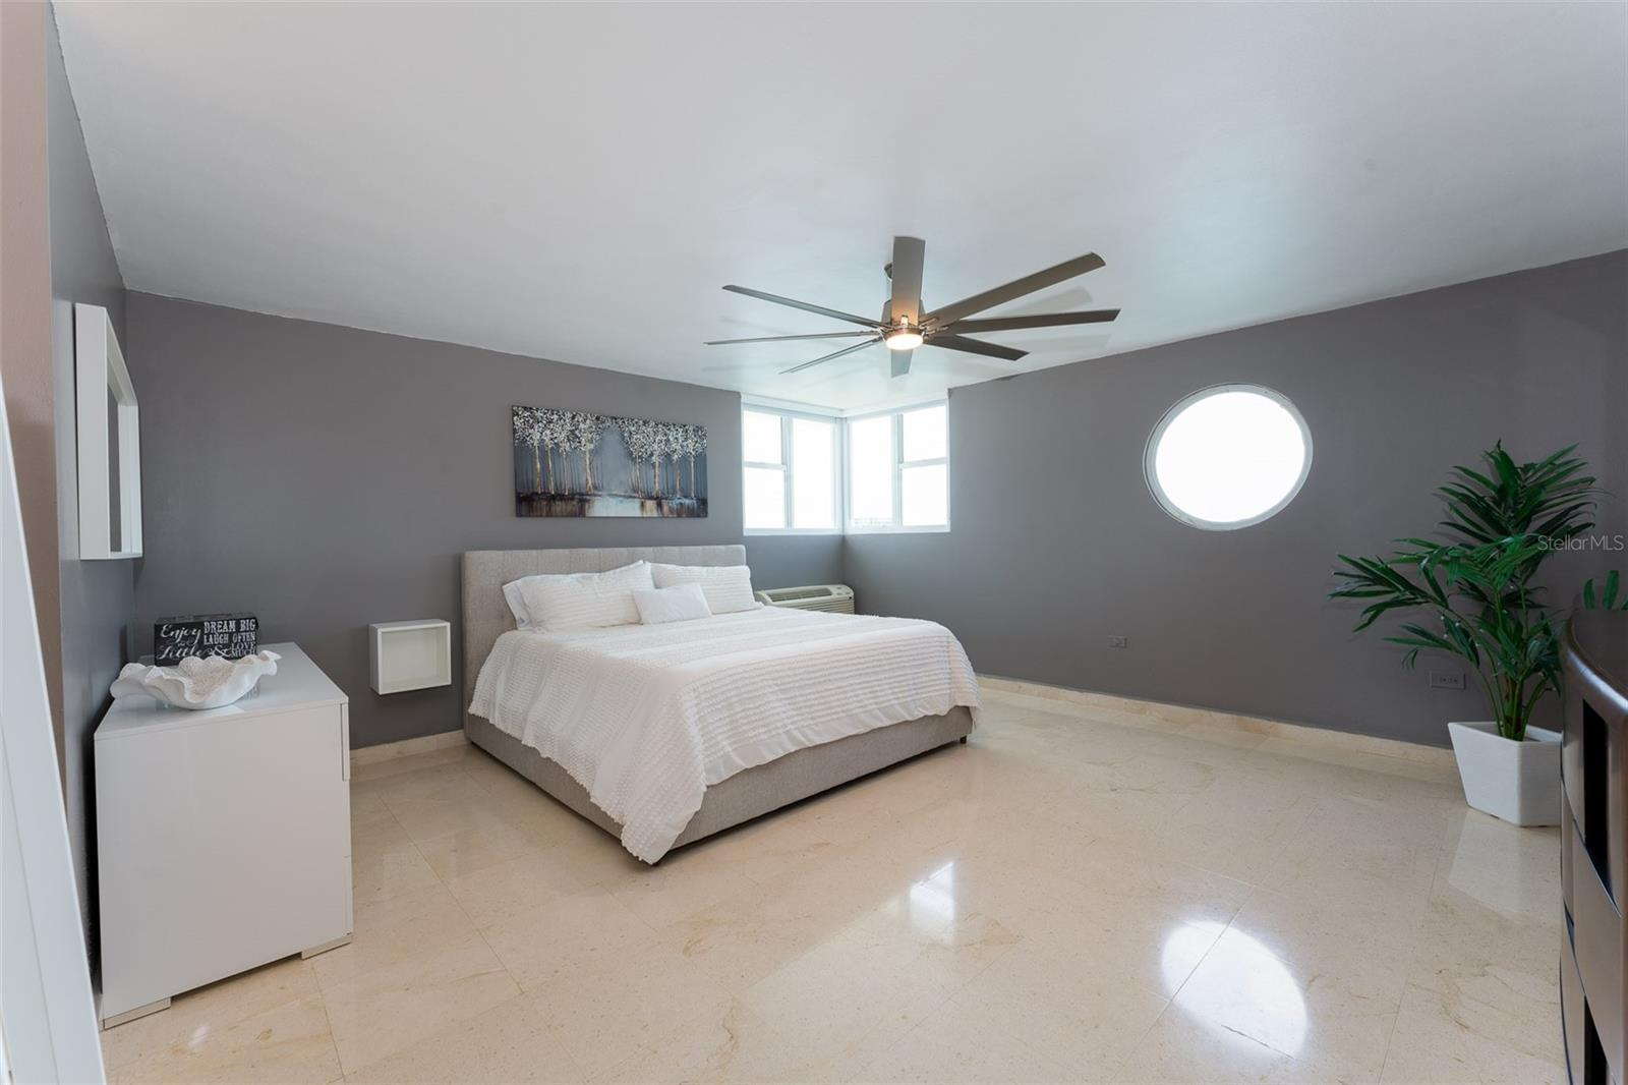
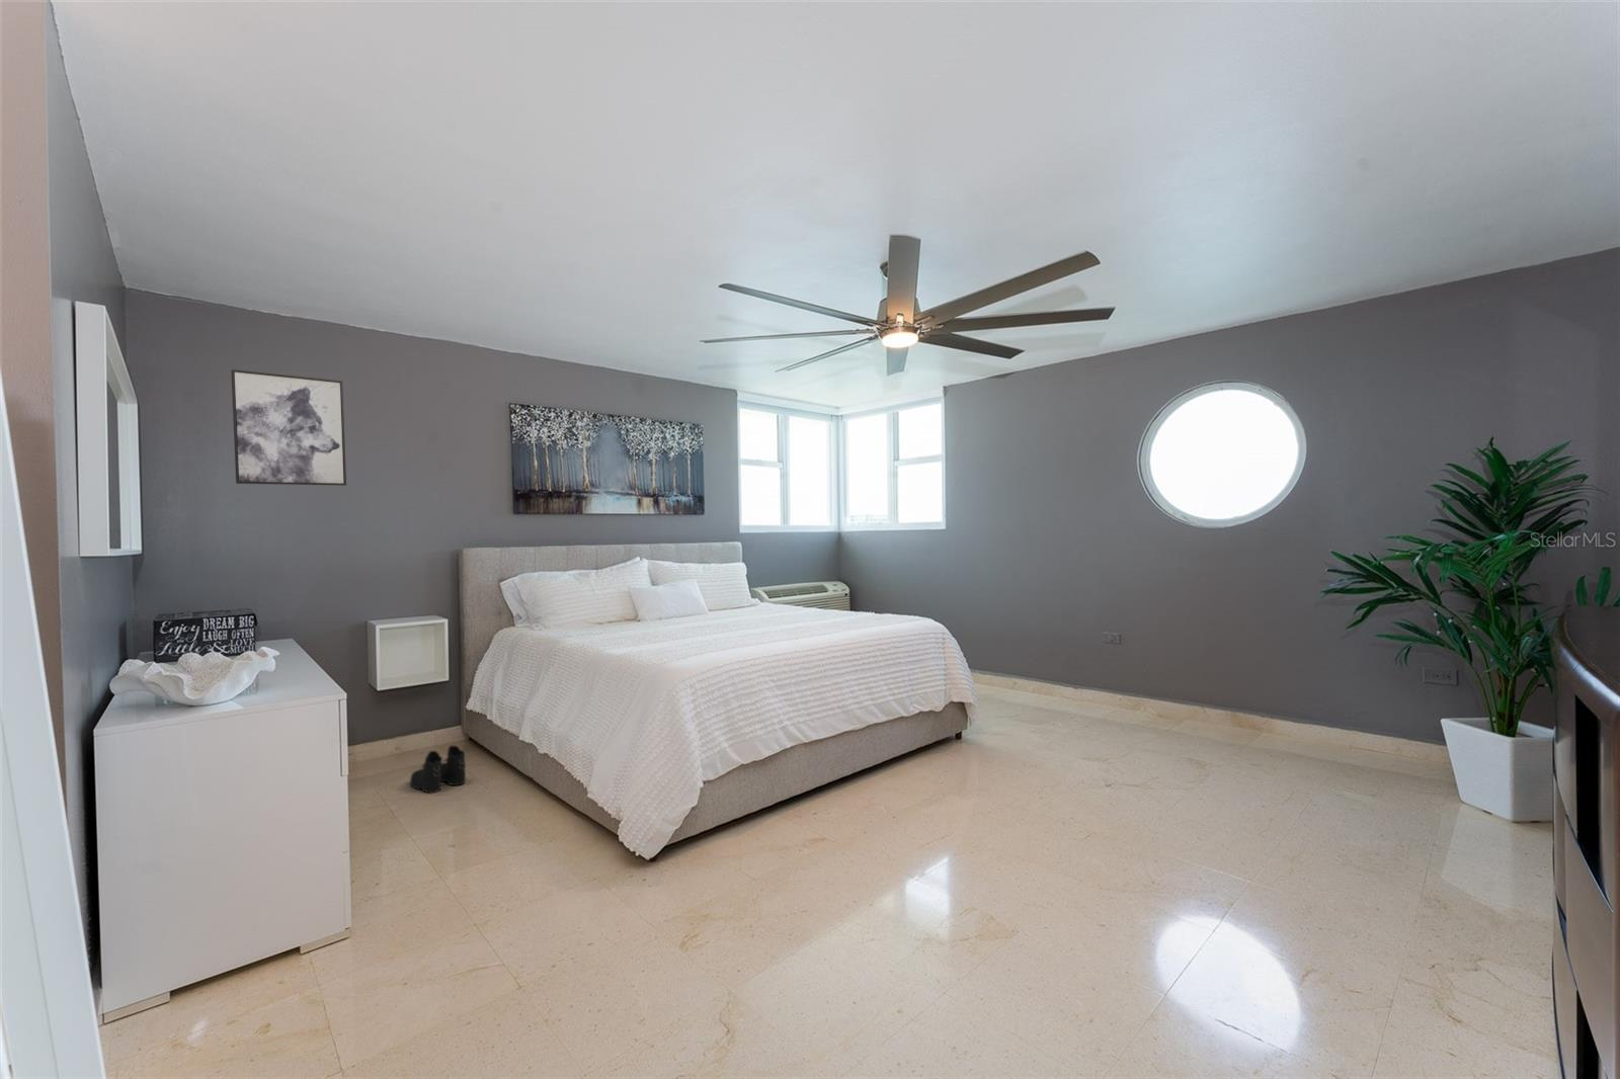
+ wall art (290, 430)
+ boots (437, 765)
